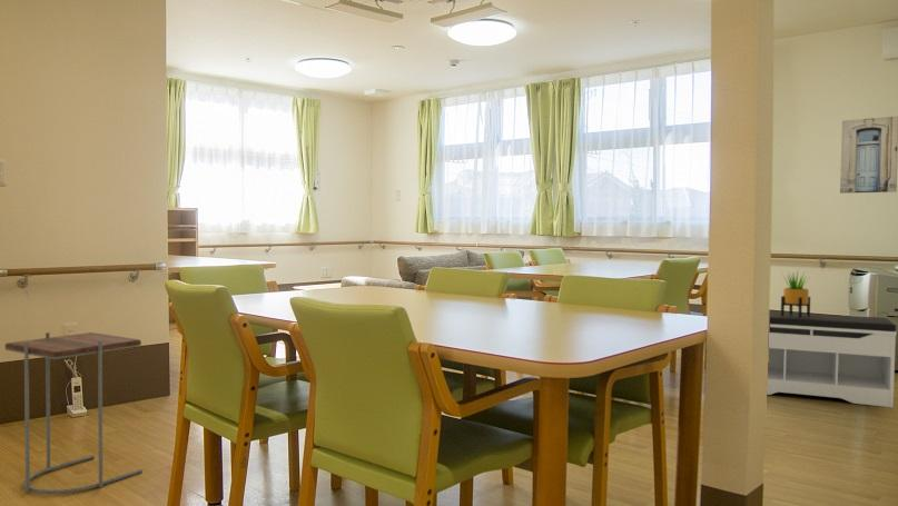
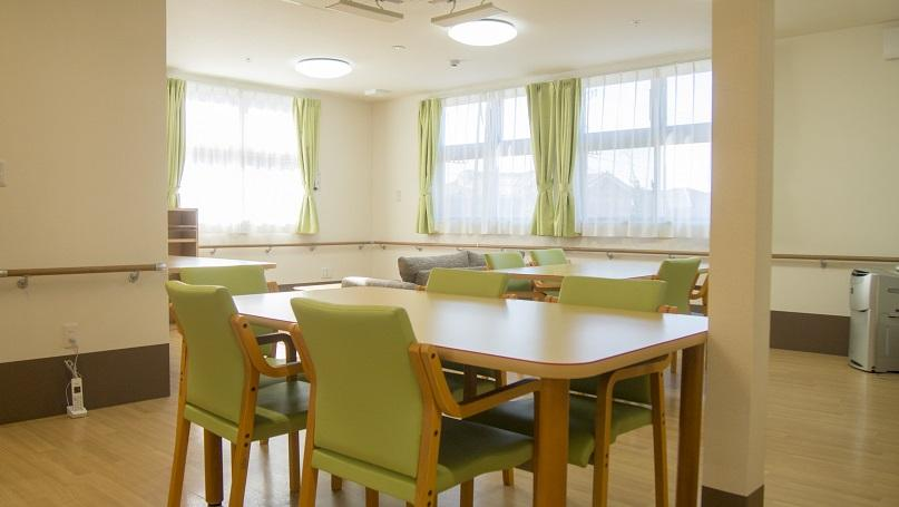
- wall art (868, 156)
- bench (809, 354)
- side table (49, 407)
- potted plant (796, 291)
